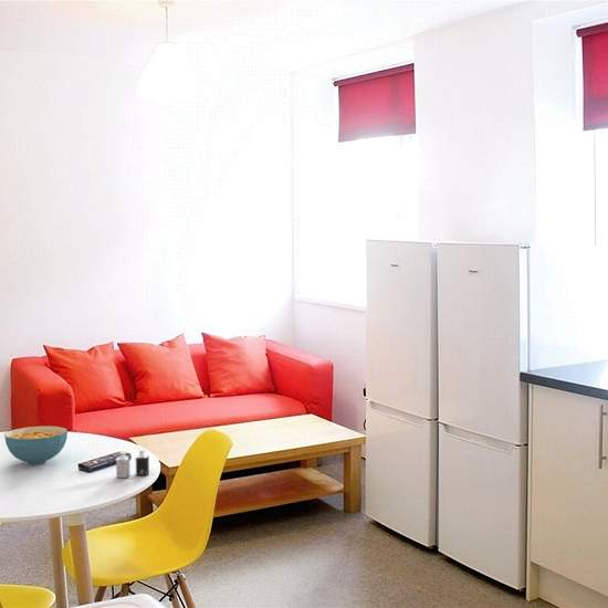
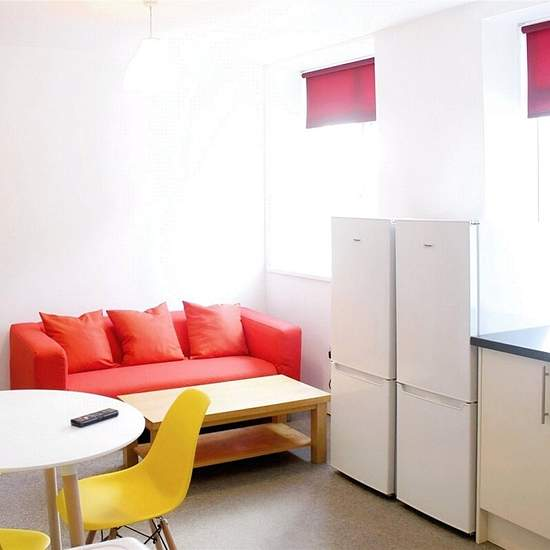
- candle (136, 462)
- cereal bowl (36, 447)
